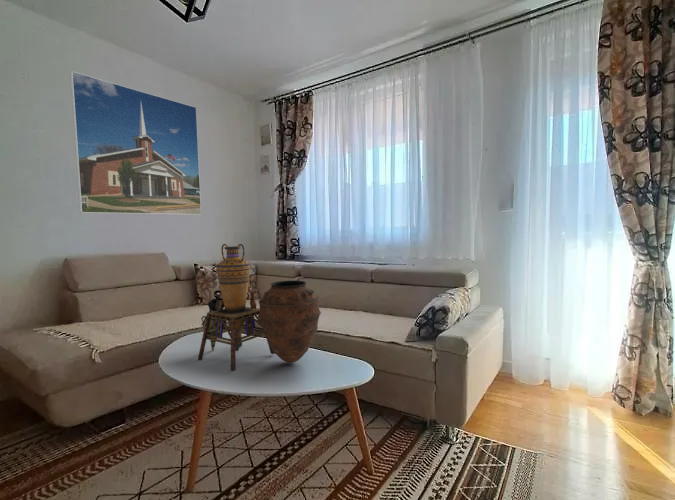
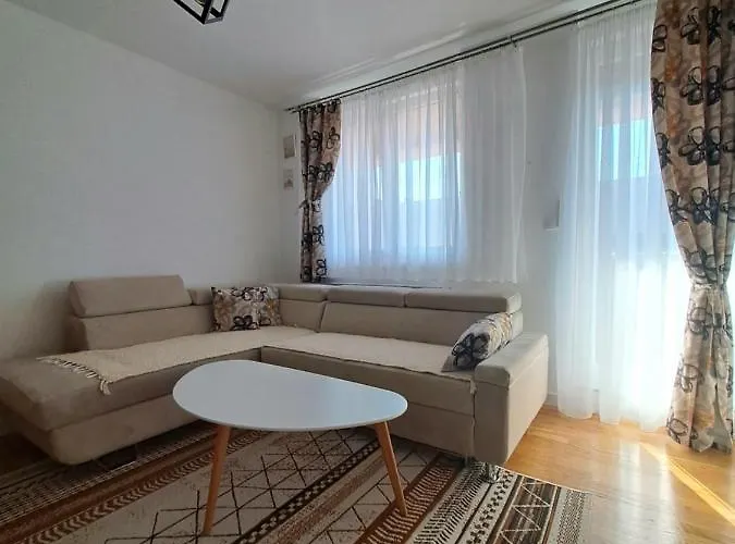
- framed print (145, 153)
- decorative vase (255, 301)
